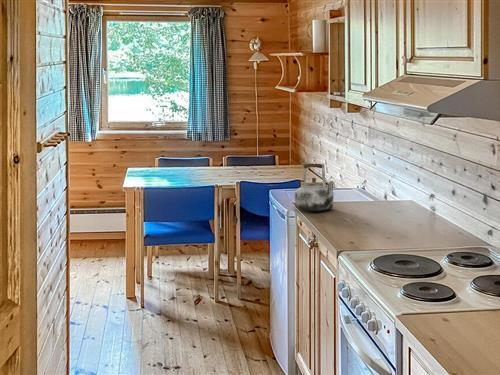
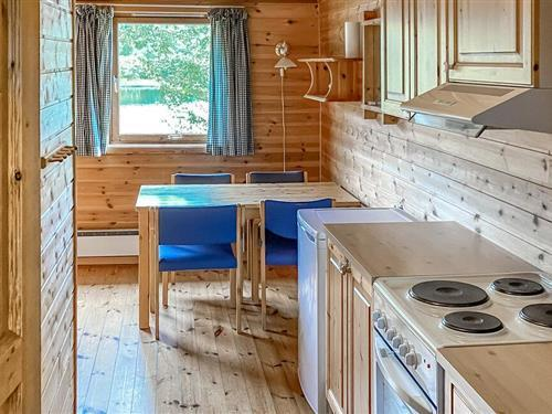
- kettle (317, 186)
